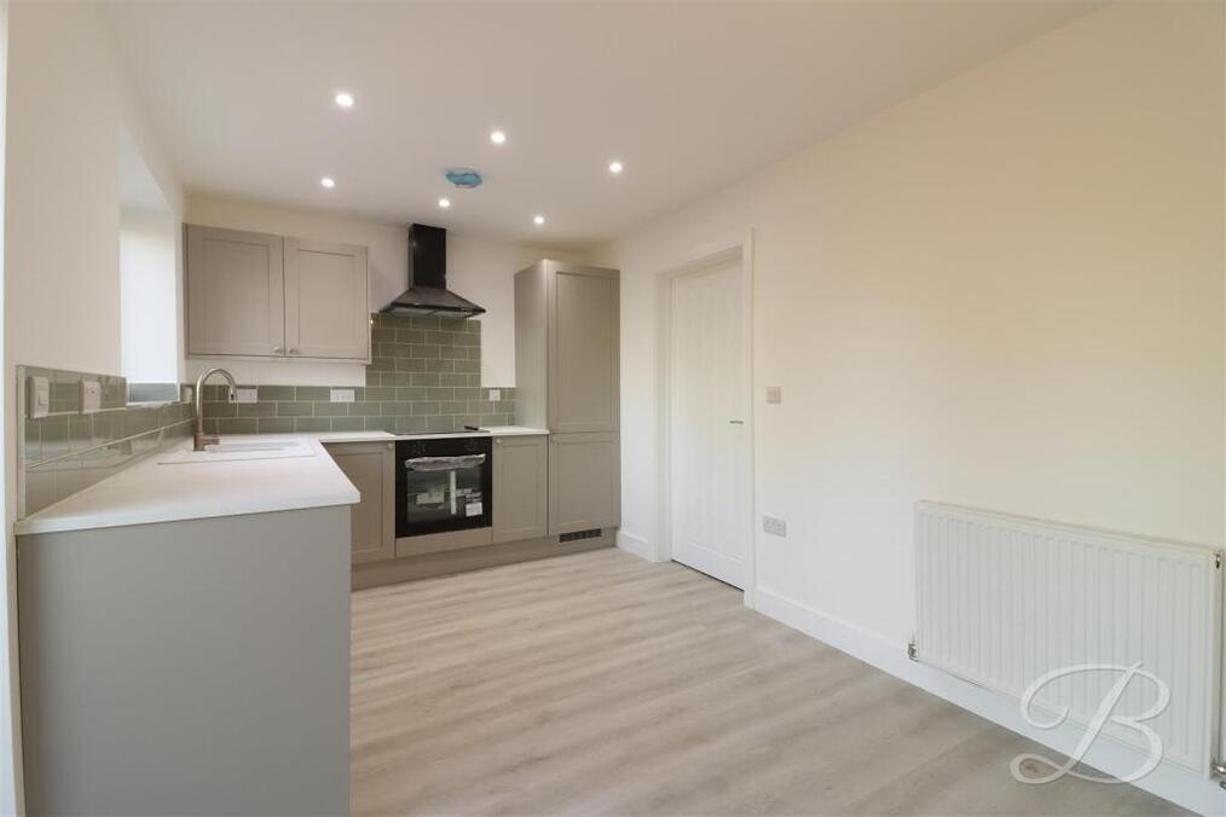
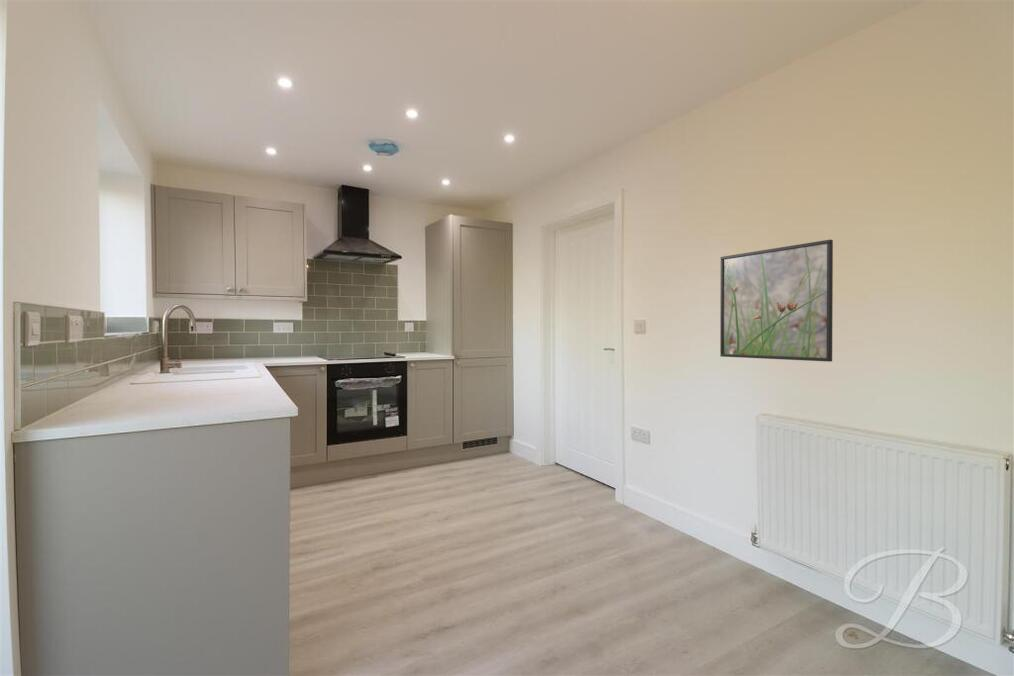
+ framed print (770, 304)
